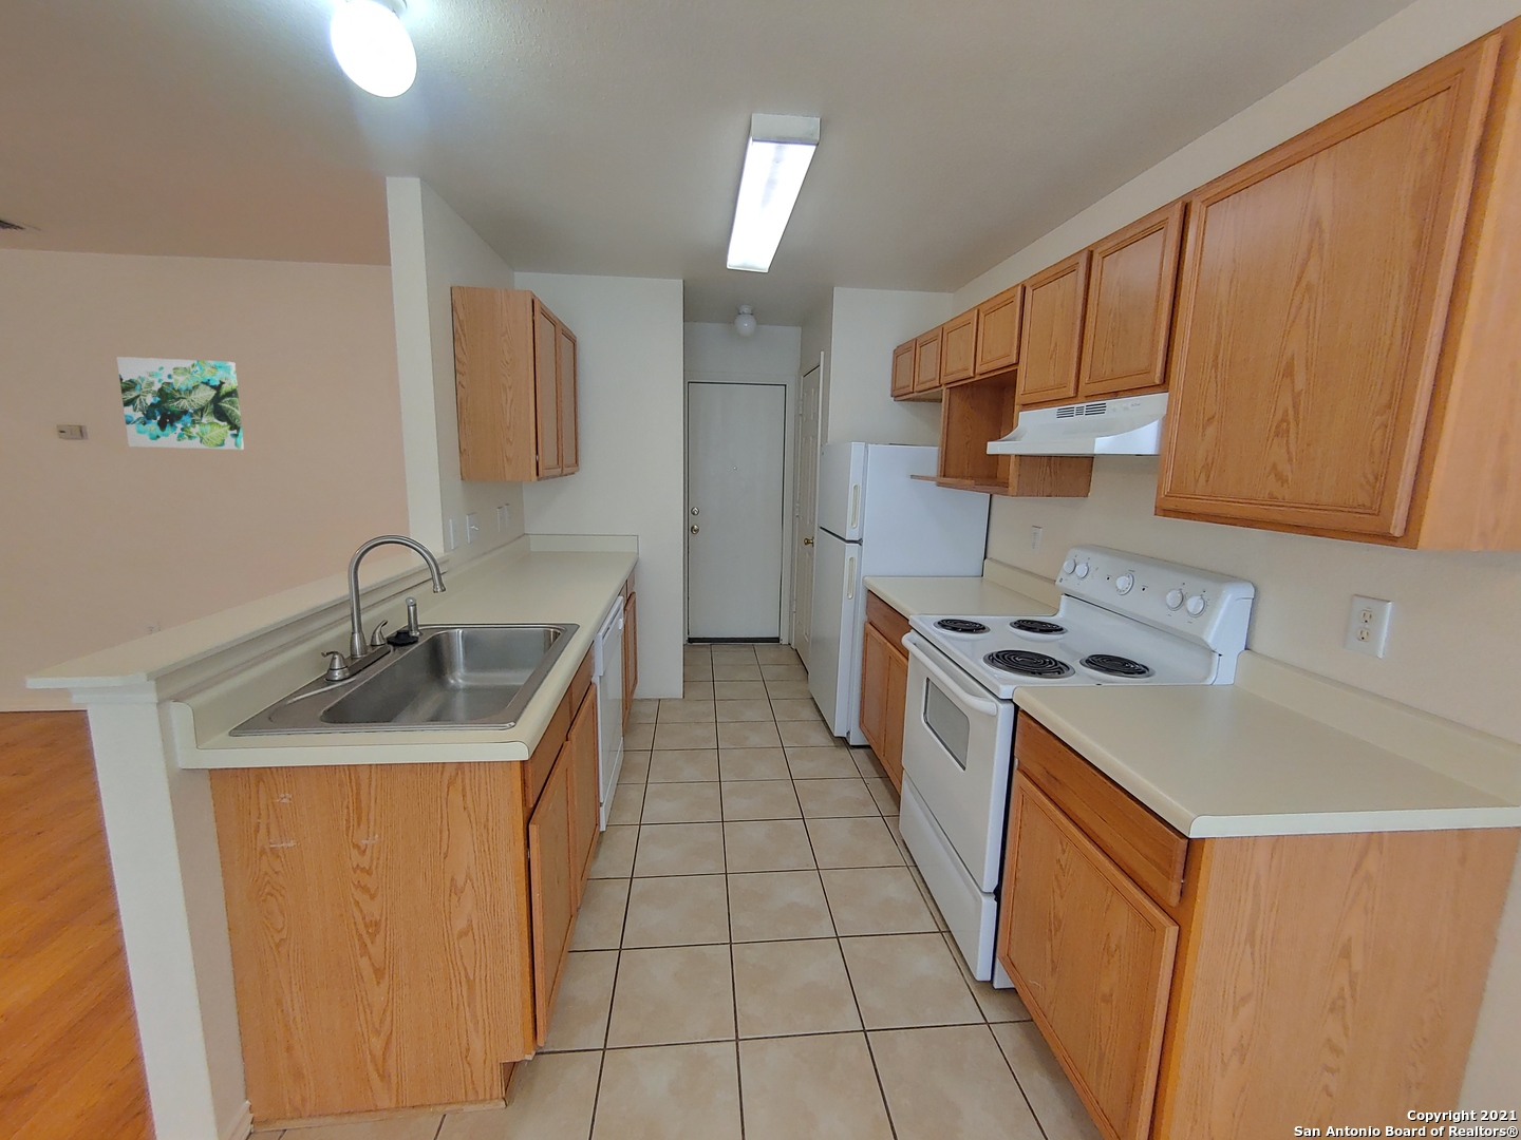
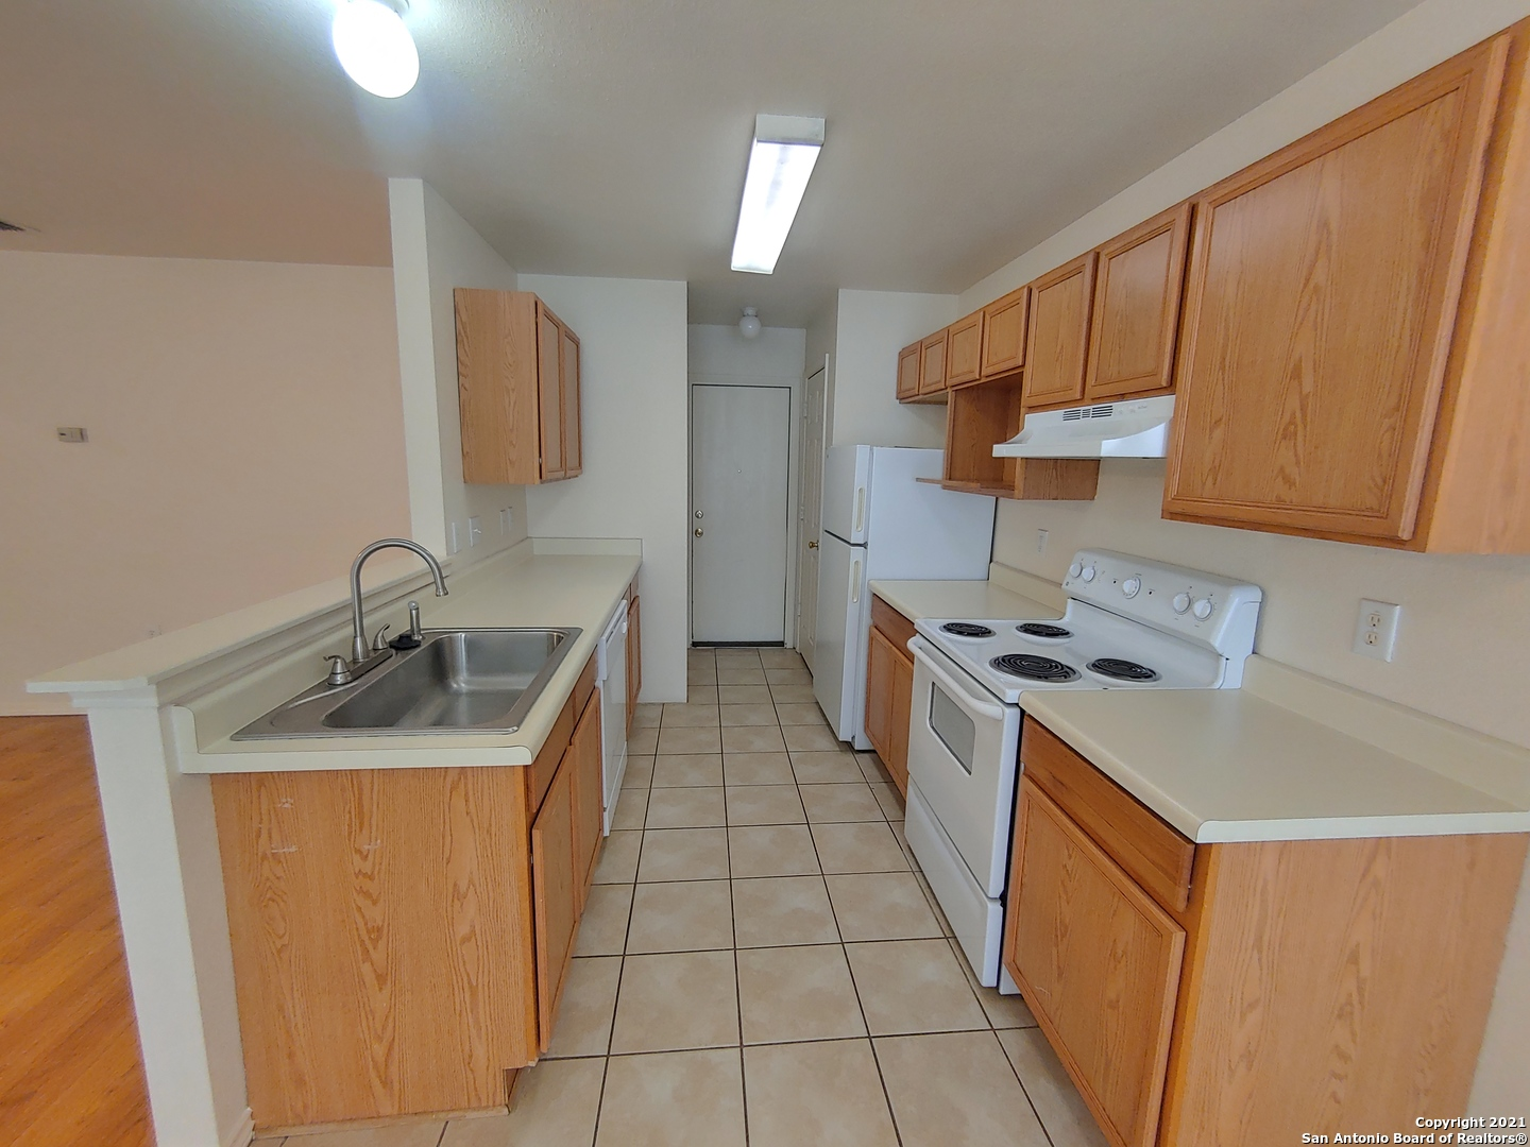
- wall art (182, 405)
